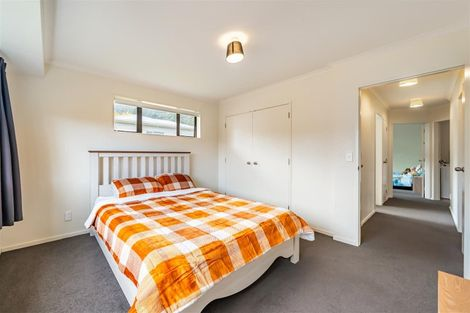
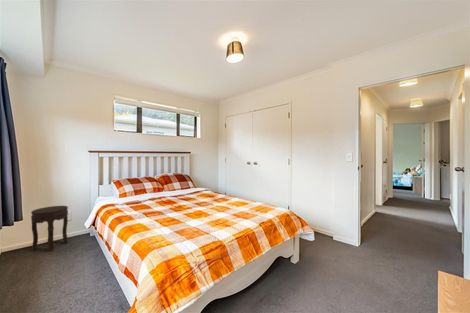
+ side table (50, 227)
